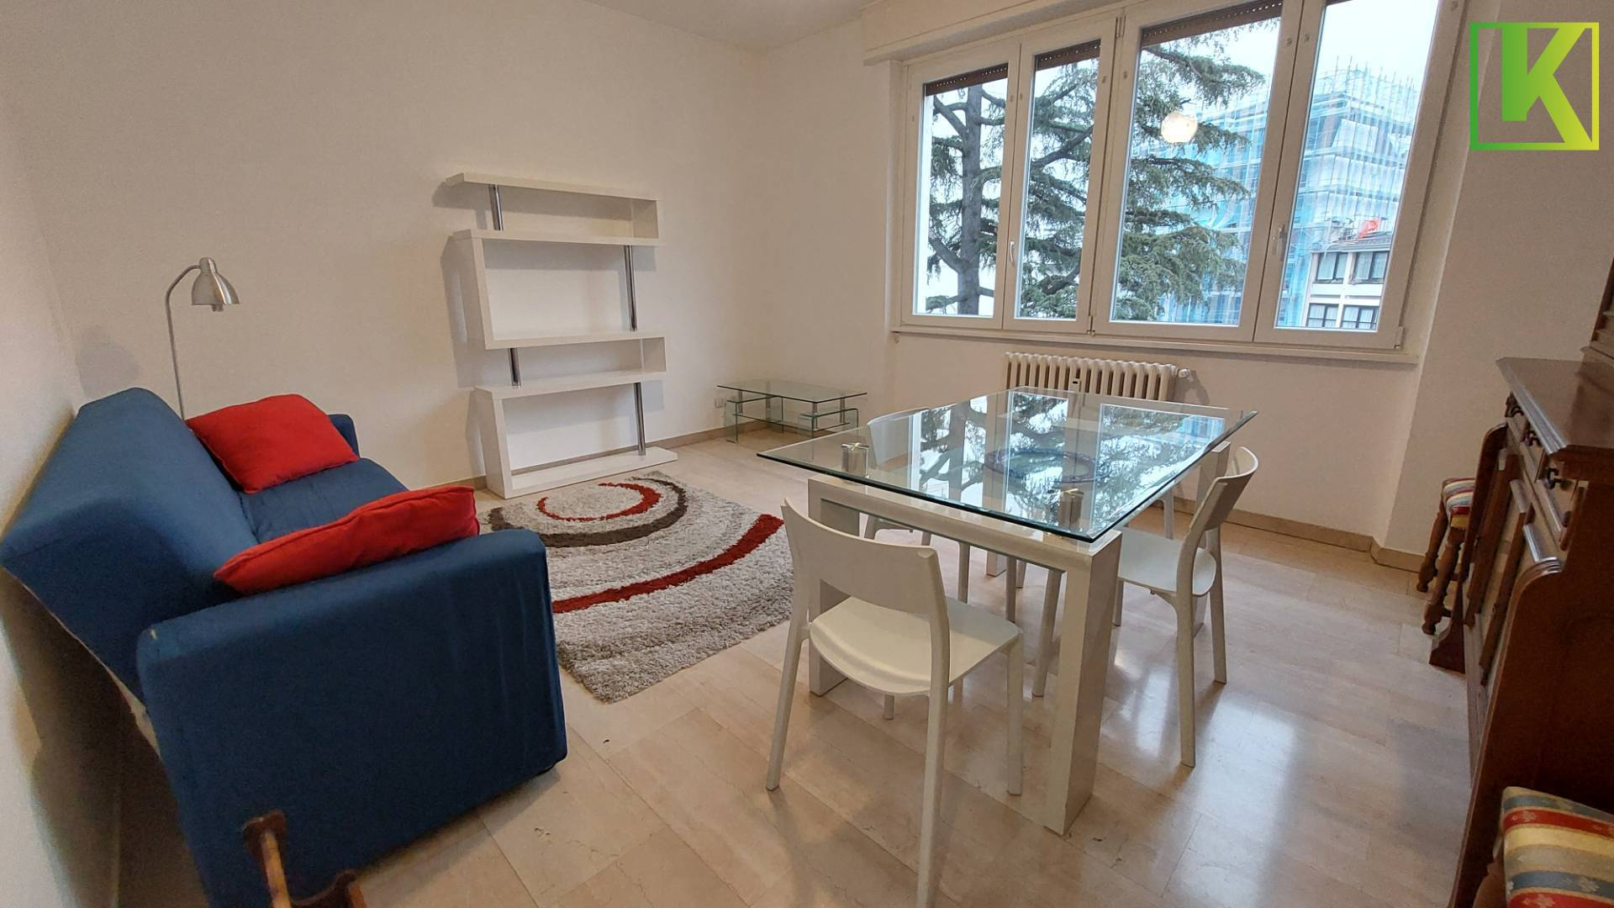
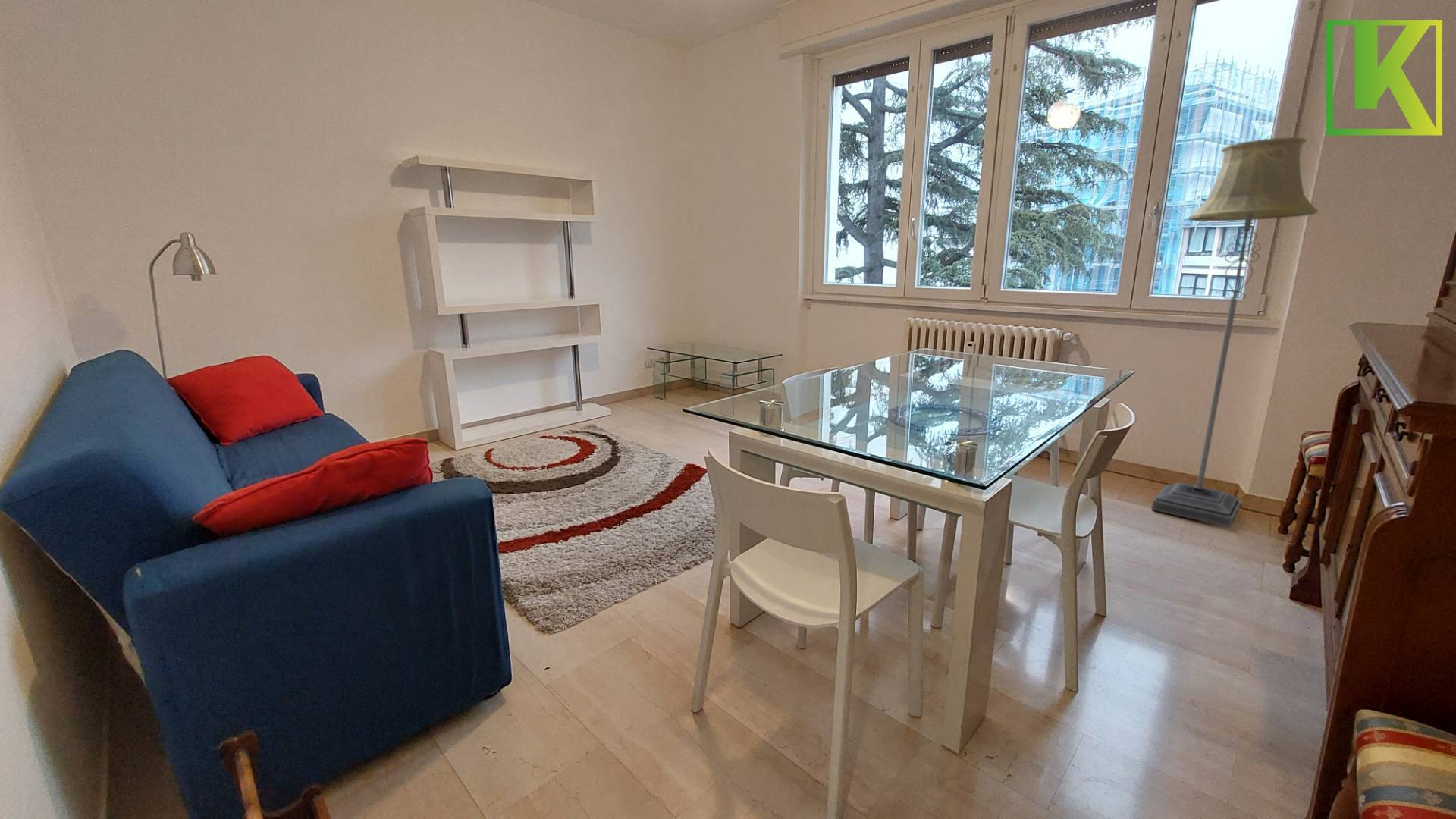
+ floor lamp (1226, 340)
